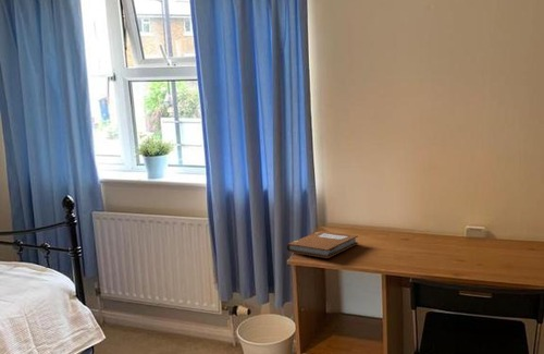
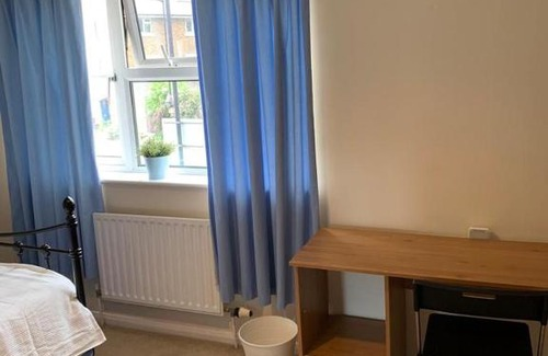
- notebook (323, 243)
